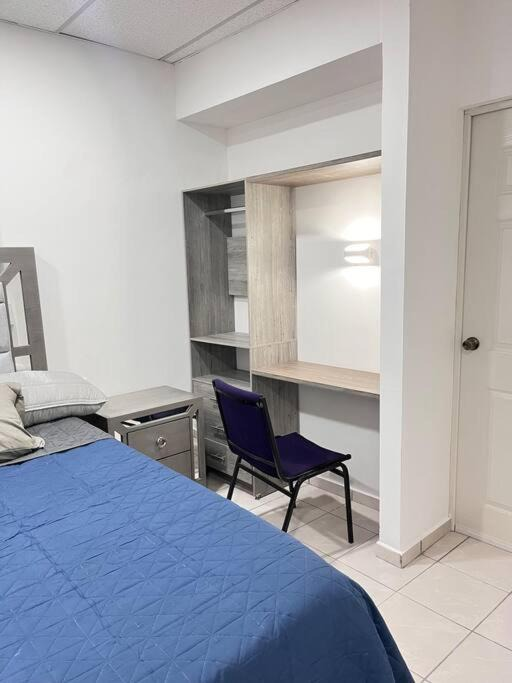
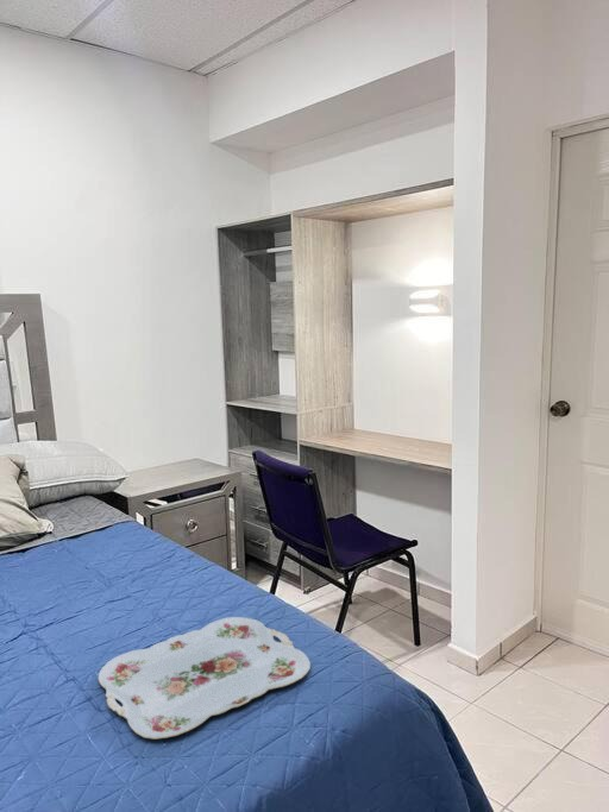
+ serving tray (205, 669)
